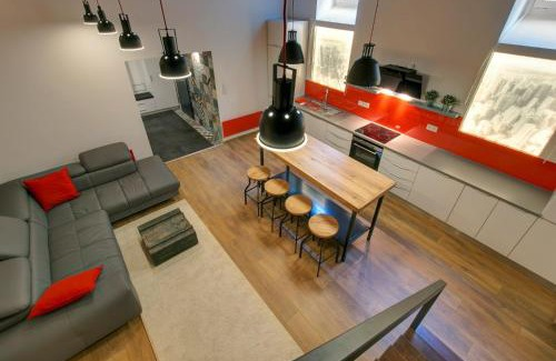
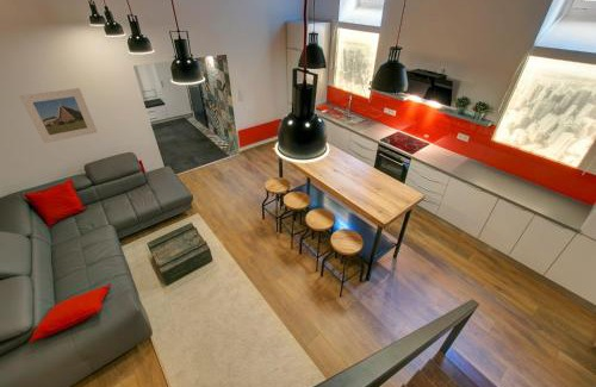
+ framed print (61, 116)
